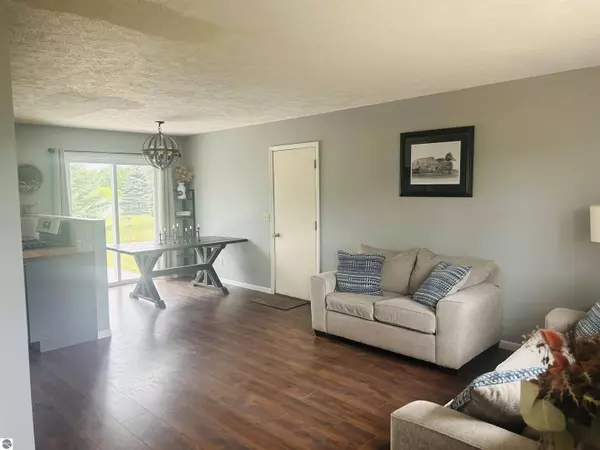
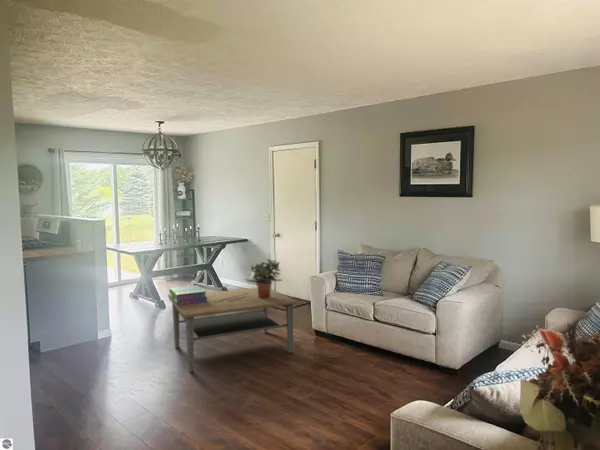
+ stack of books (187, 294)
+ coffee table (231, 324)
+ potted plant (263, 278)
